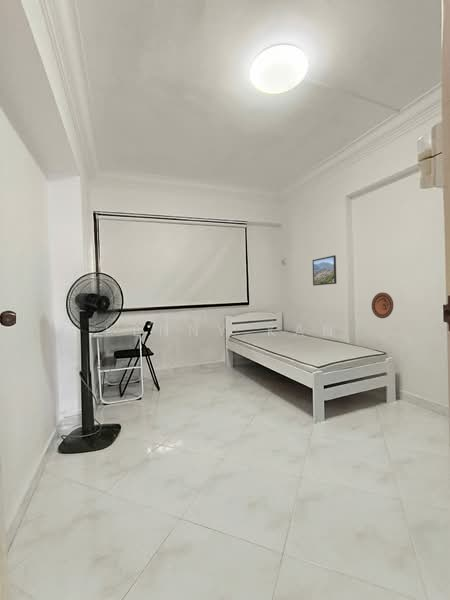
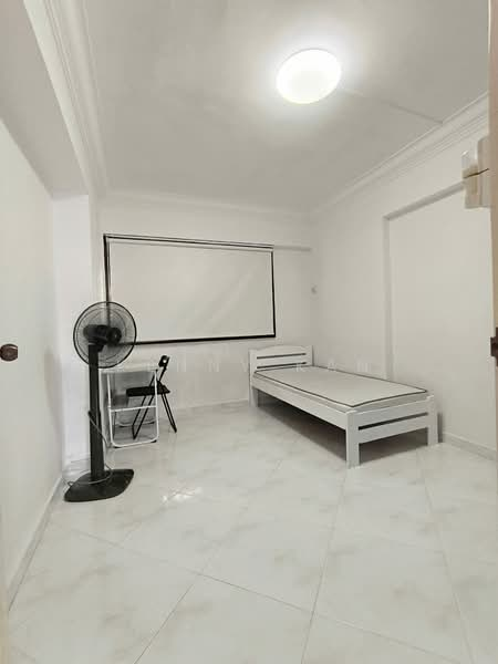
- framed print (323, 271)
- decorative plate (382, 305)
